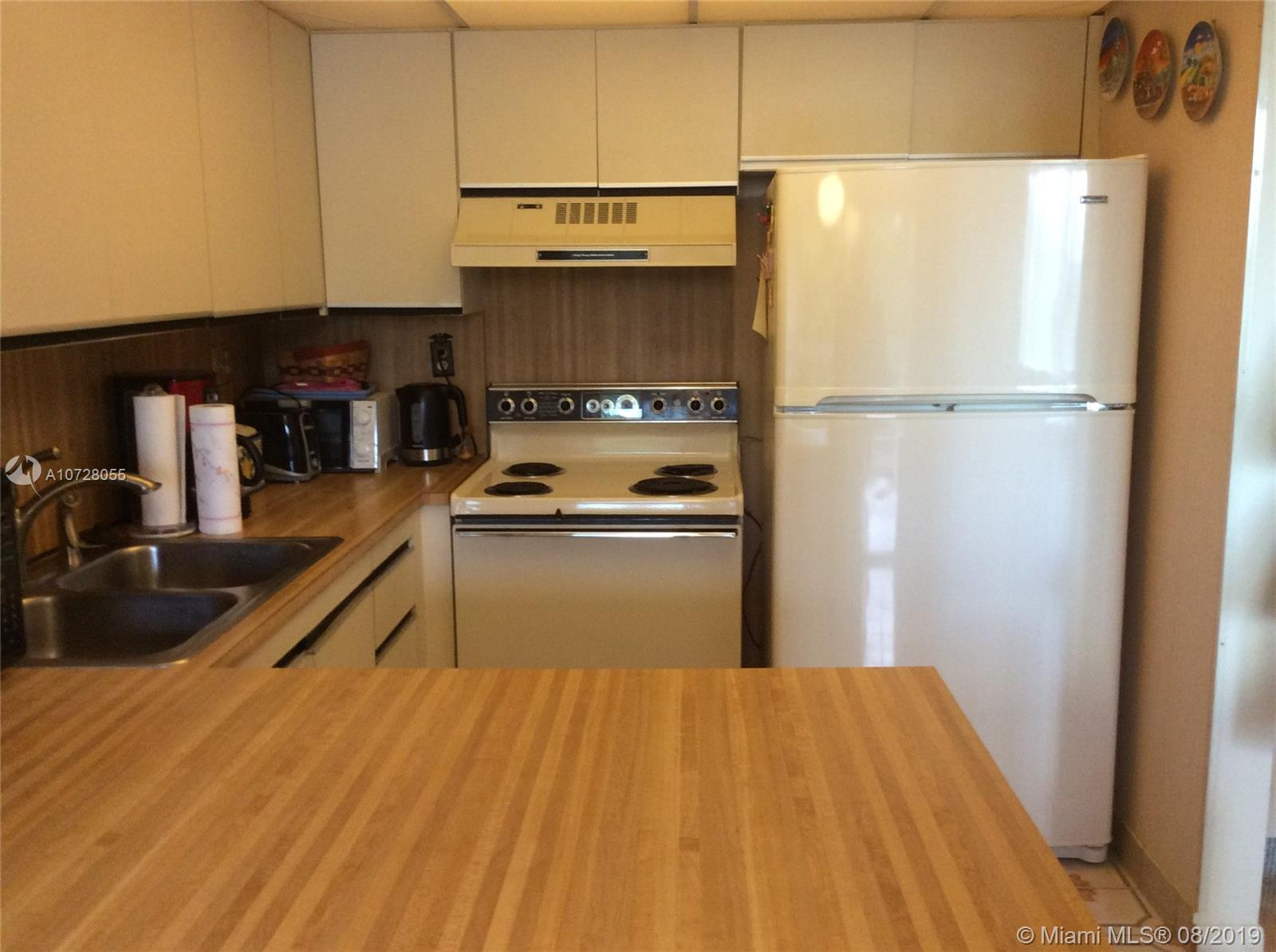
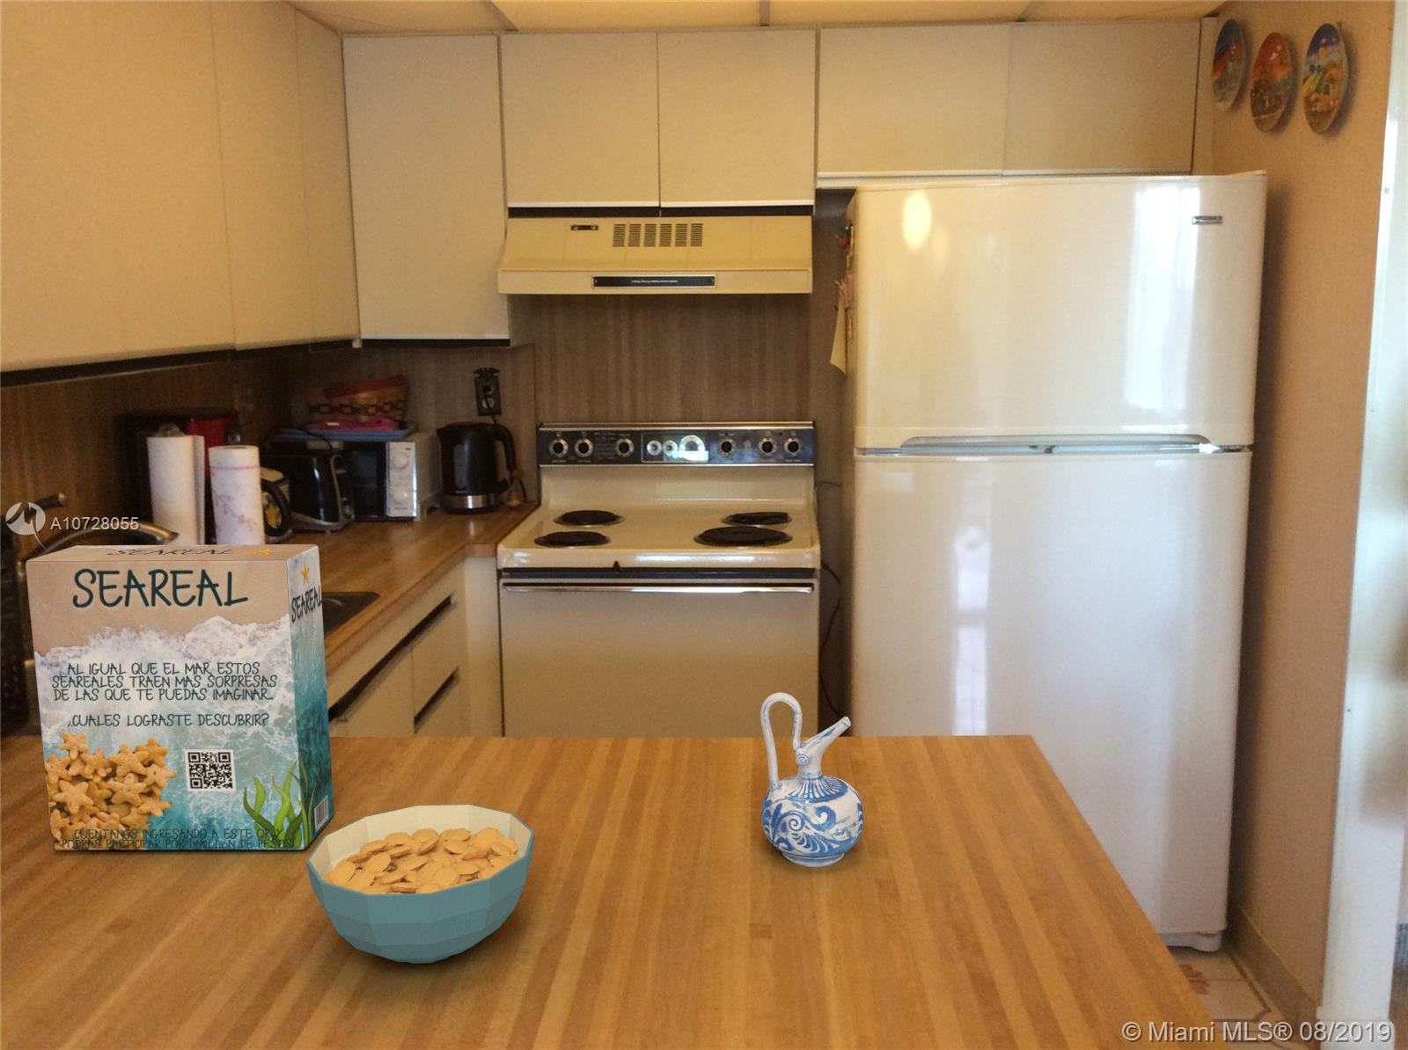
+ cereal box (188, 695)
+ ceramic pitcher (811, 774)
+ cereal bowl (425, 896)
